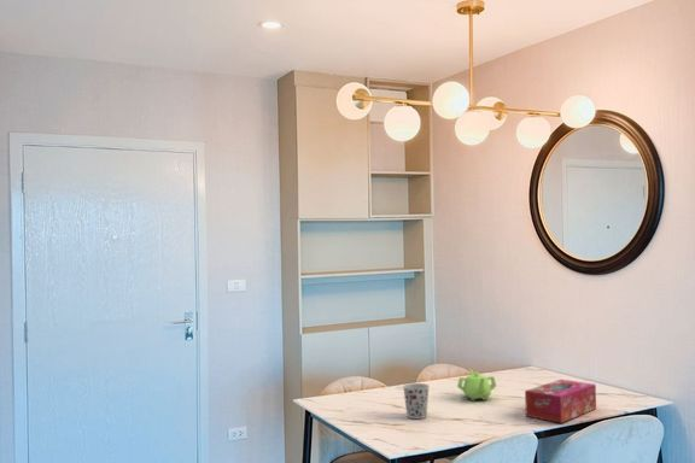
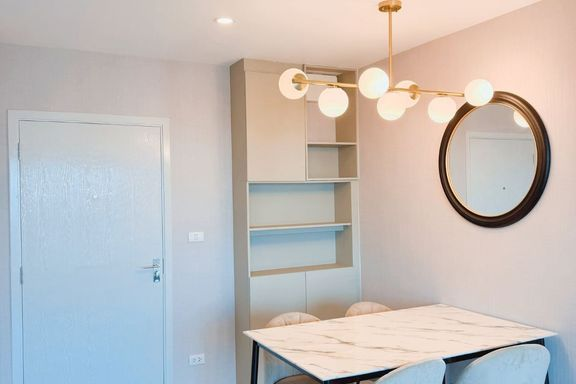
- cup (416, 400)
- teapot (477, 385)
- tissue box (561, 399)
